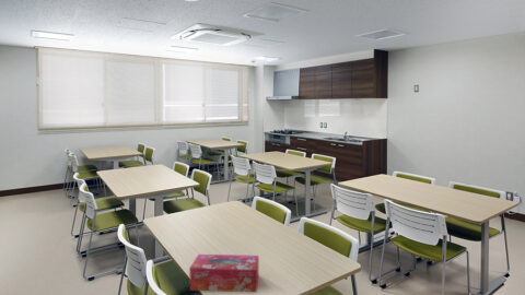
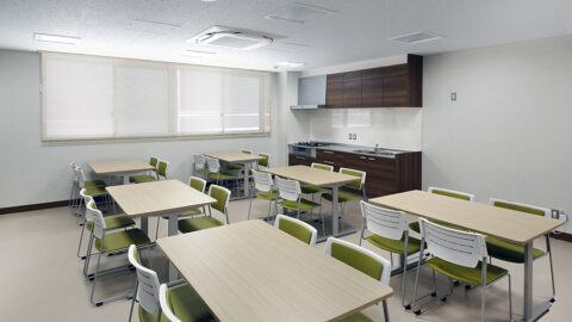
- tissue box (225, 272)
